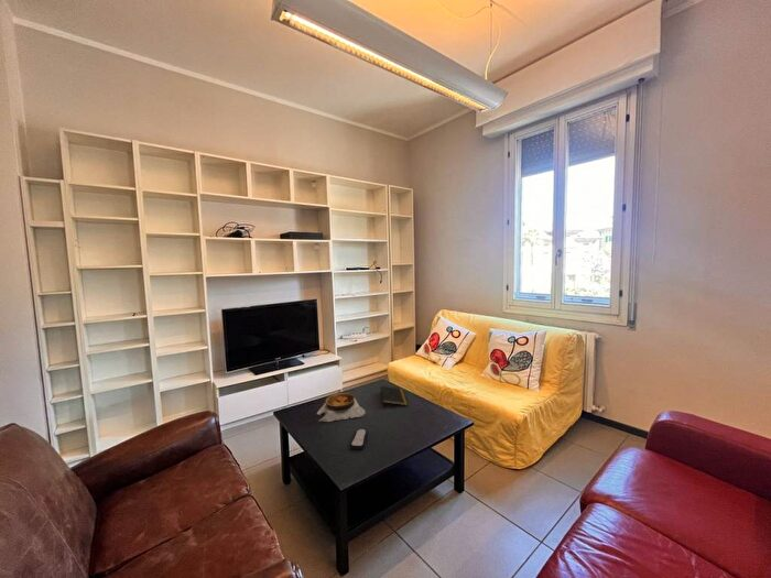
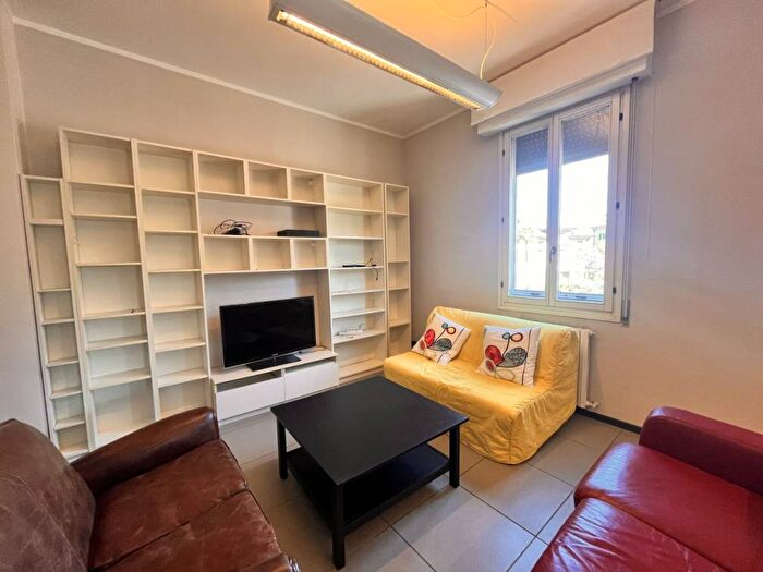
- remote control (359, 438)
- bowl (339, 405)
- notepad (393, 395)
